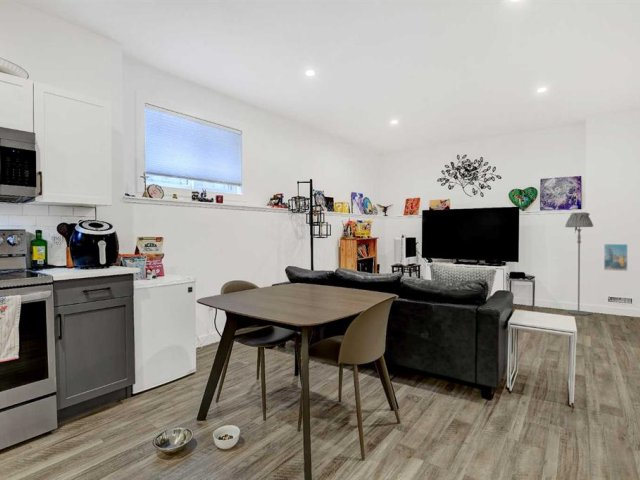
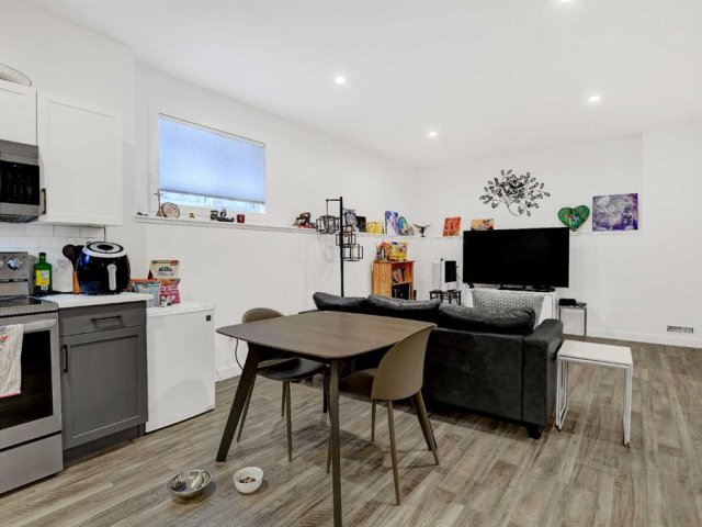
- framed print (615, 257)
- floor lamp (578, 263)
